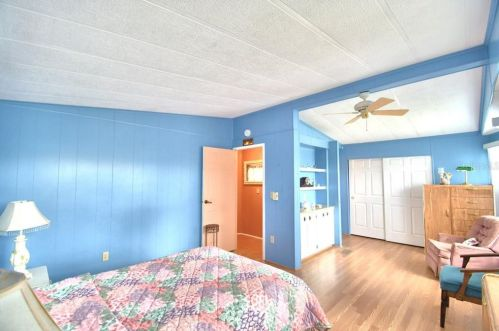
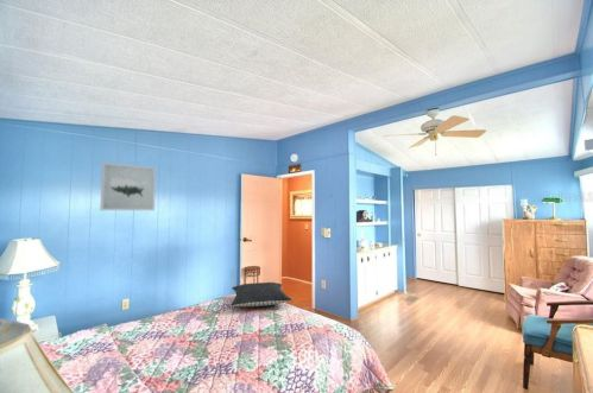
+ pillow (259, 293)
+ wall art (128, 188)
